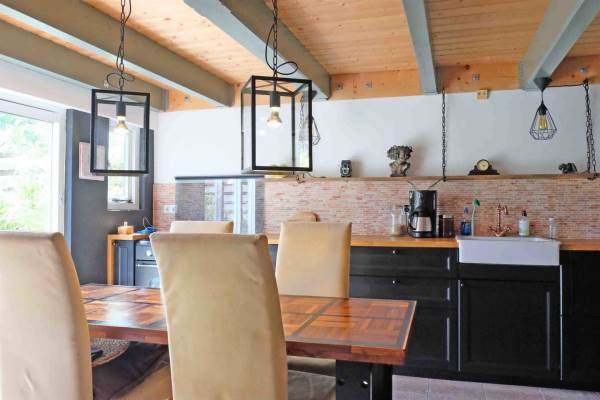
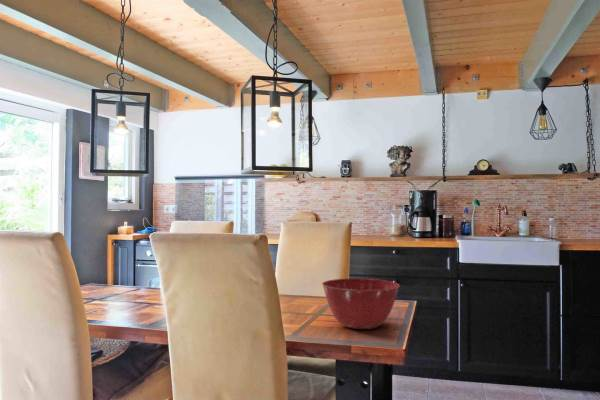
+ mixing bowl (360, 303)
